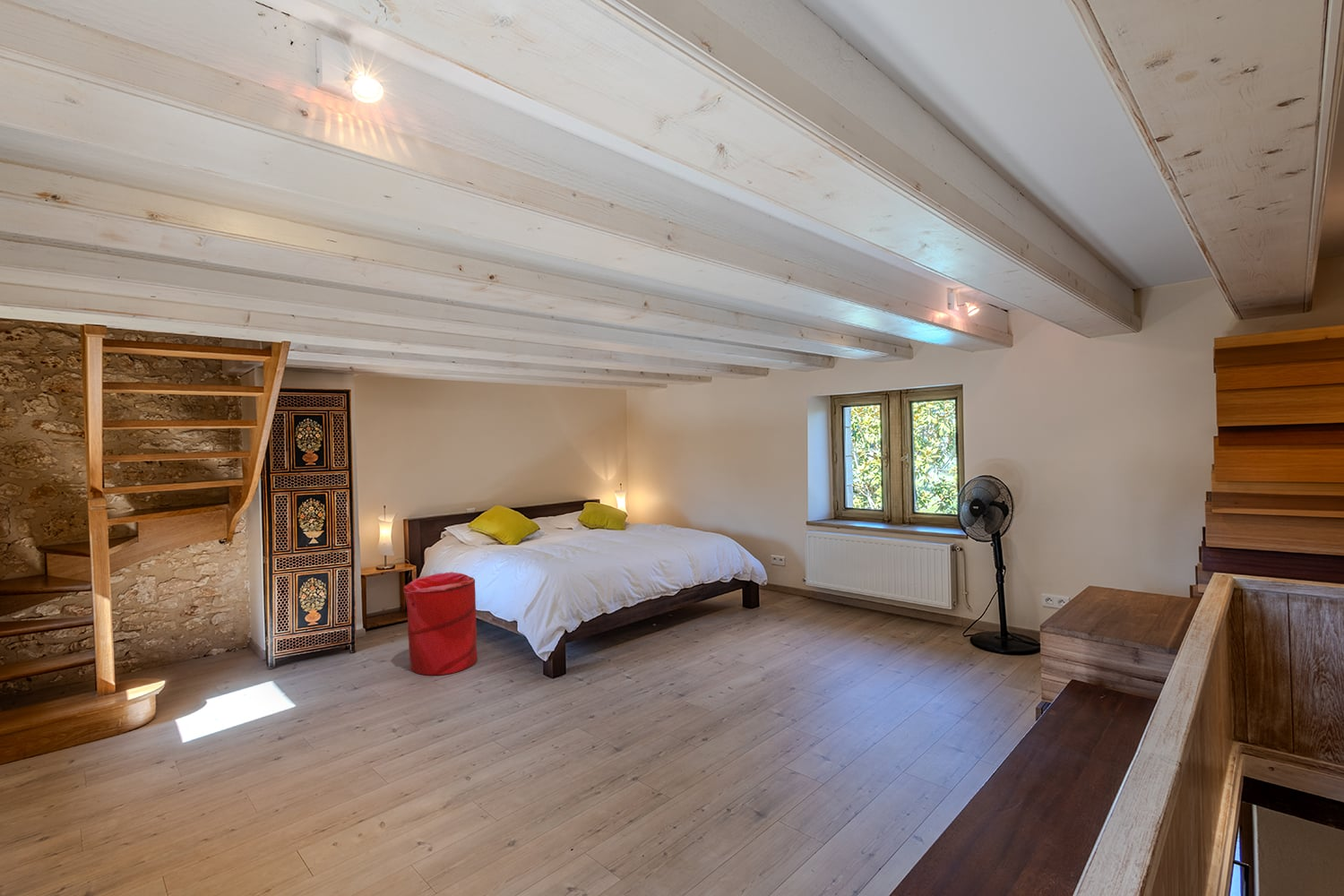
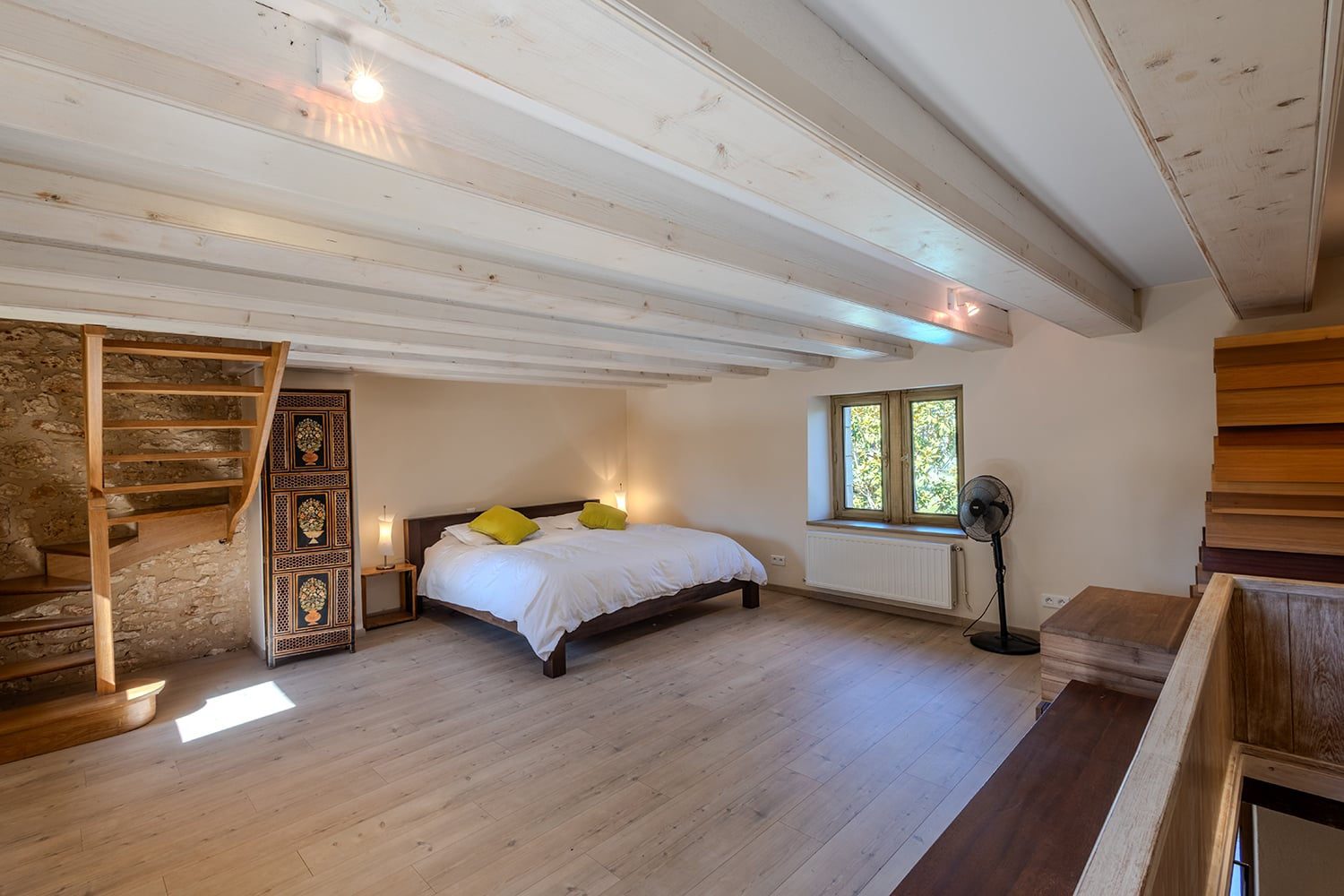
- laundry hamper (441, 621)
